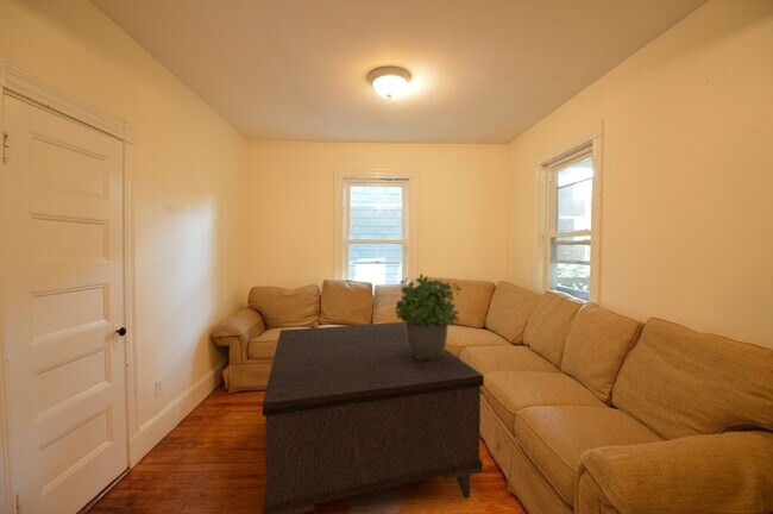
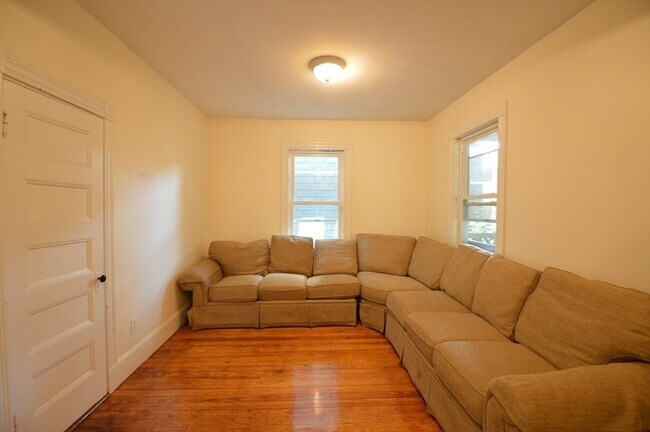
- potted plant (425, 313)
- coffee table (359, 397)
